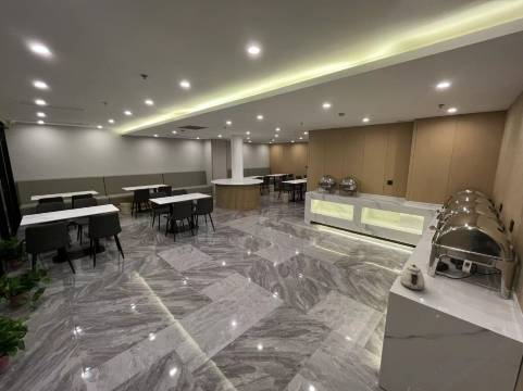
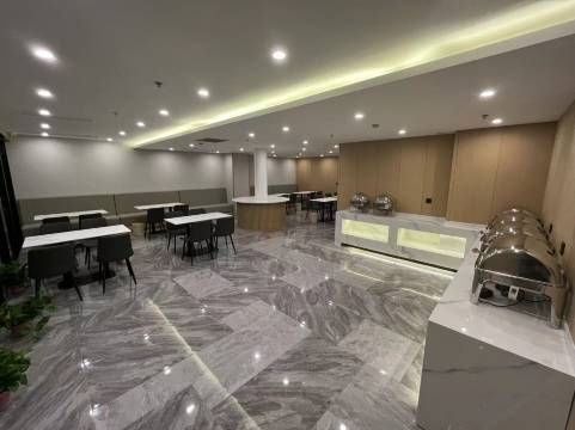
- teapot (412, 274)
